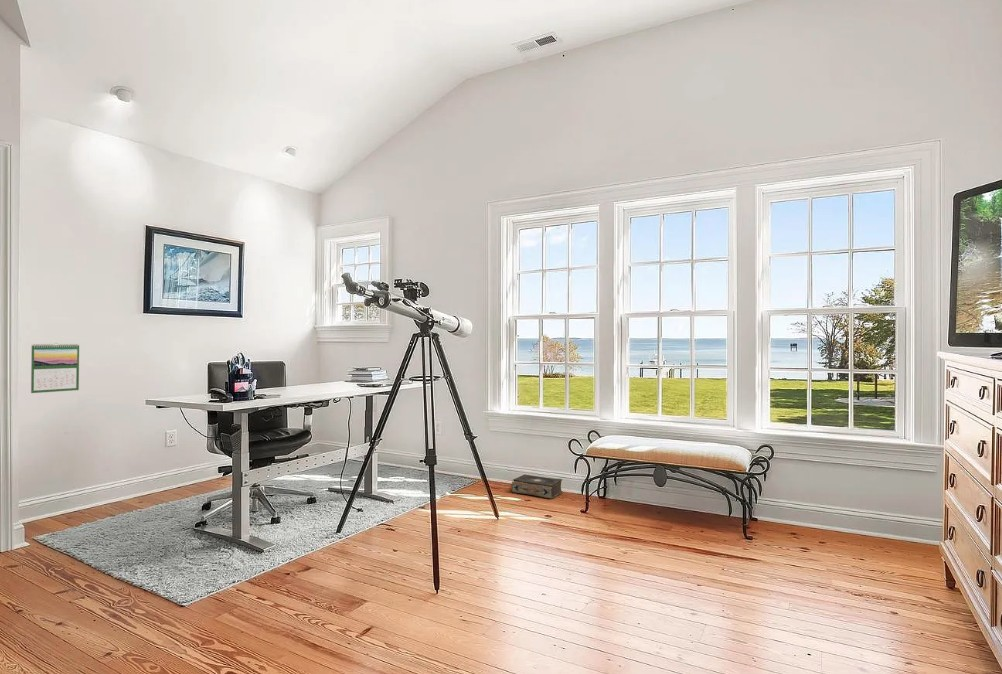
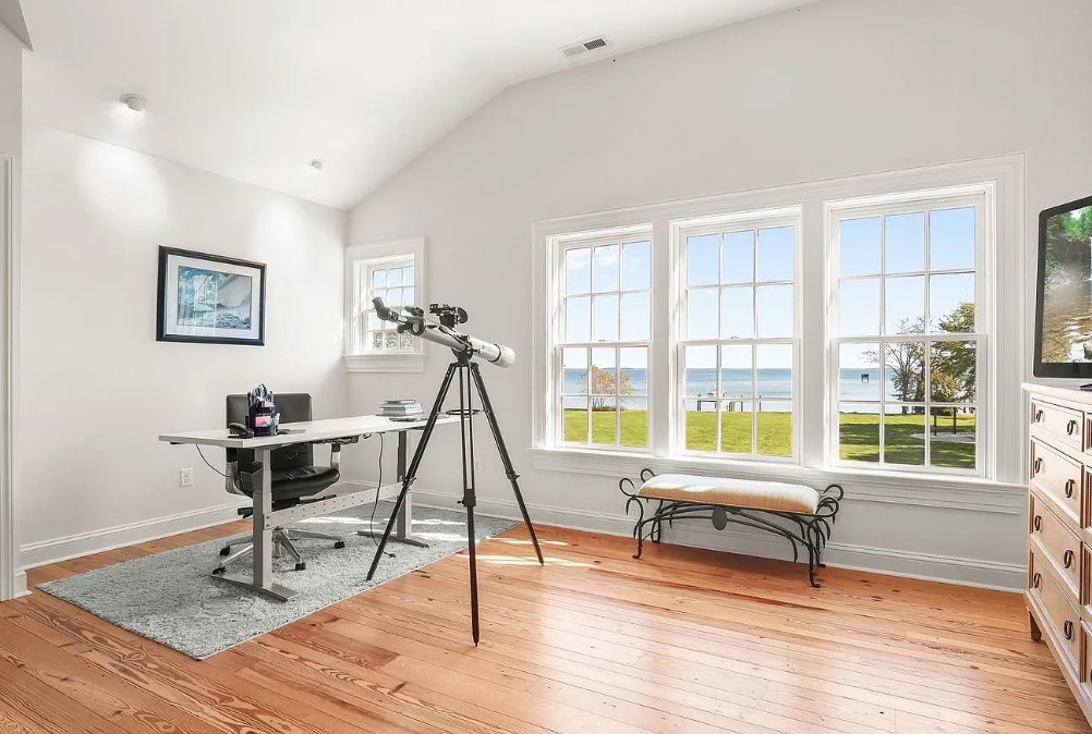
- calendar (55, 367)
- book (537, 485)
